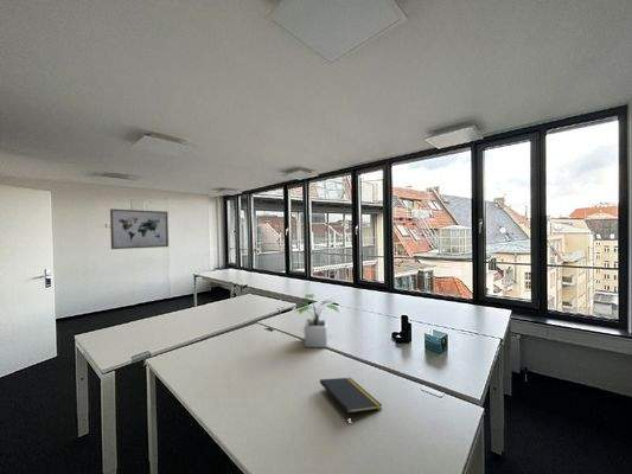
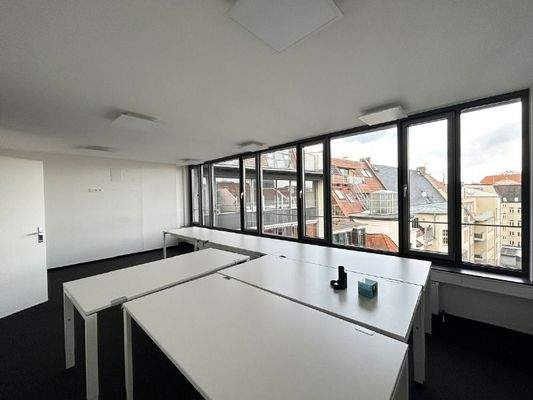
- wall art (141, 229)
- notepad (349, 392)
- potted plant (317, 319)
